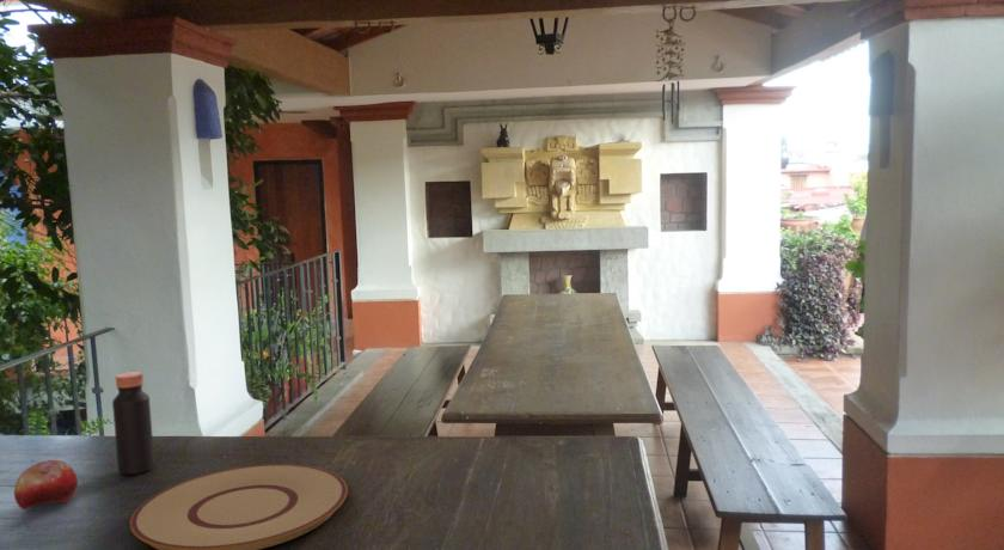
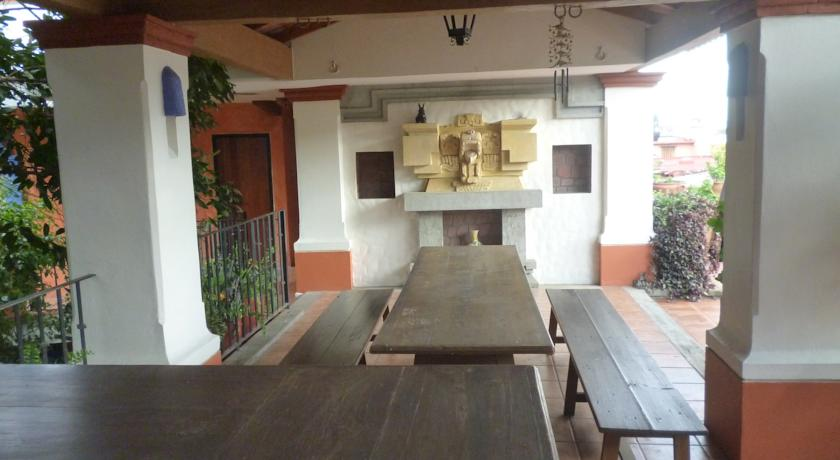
- plate (244, 506)
- fruit (47, 483)
- bottle (133, 422)
